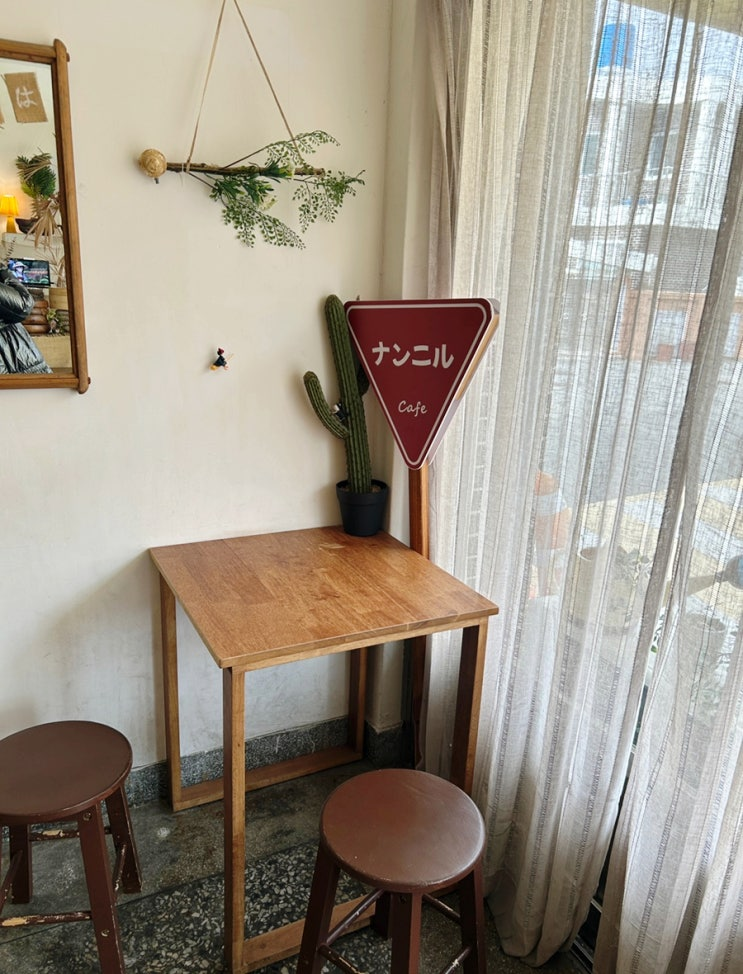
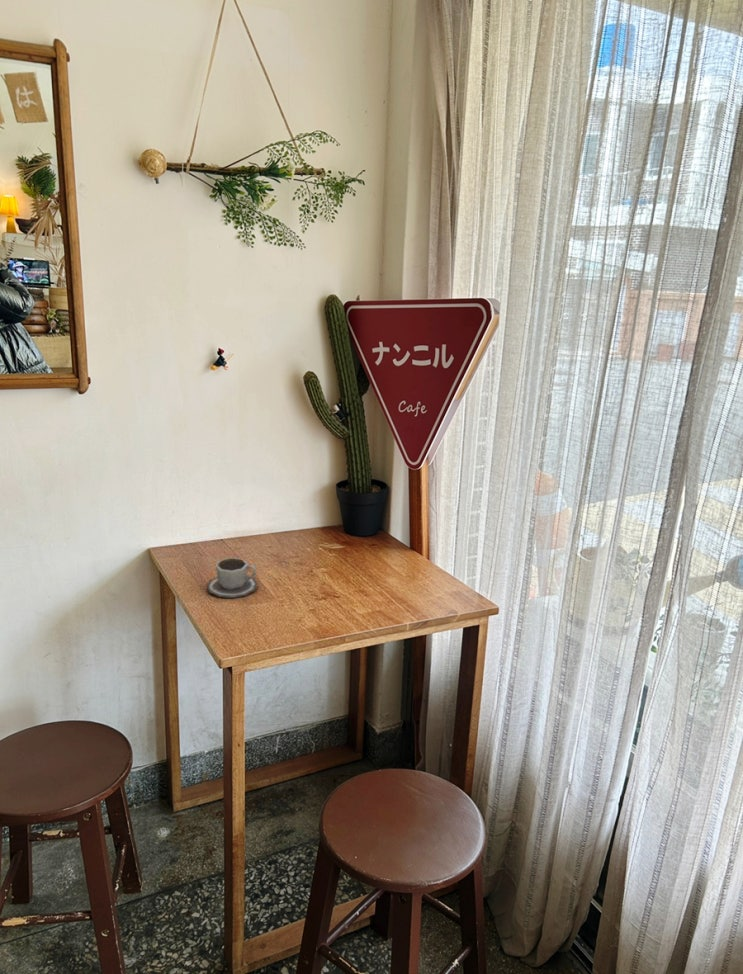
+ cup (232, 576)
